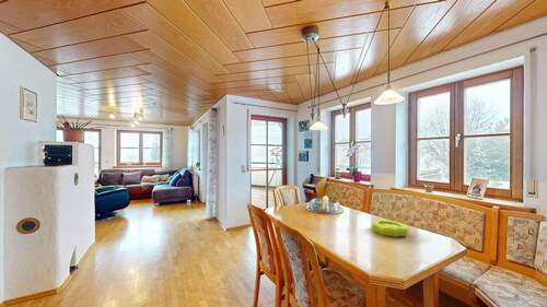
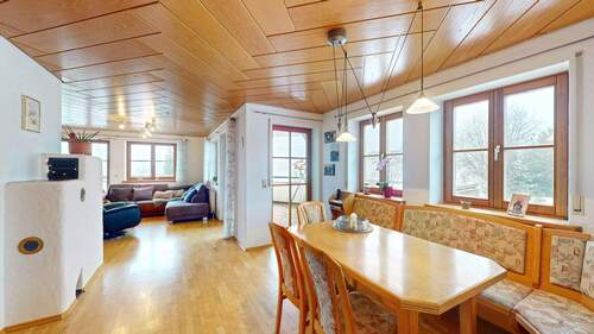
- bowl (388, 227)
